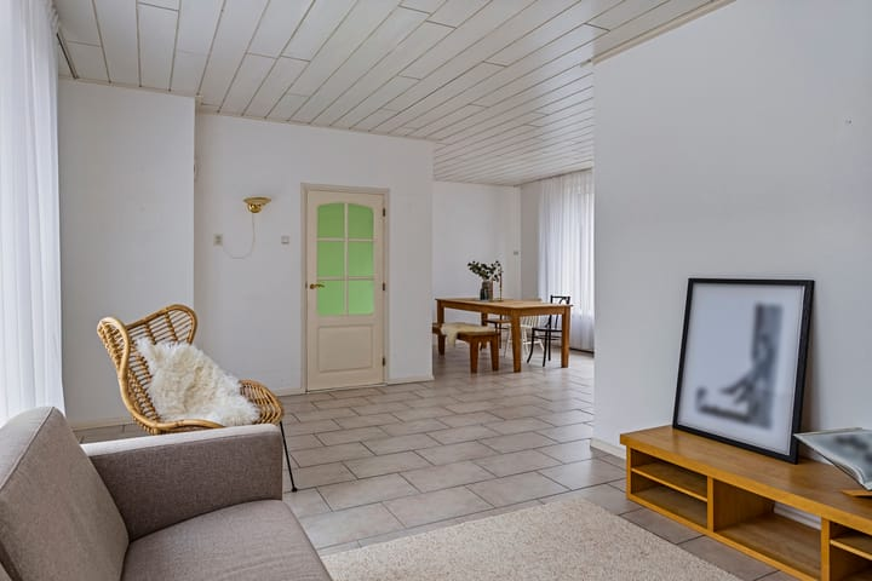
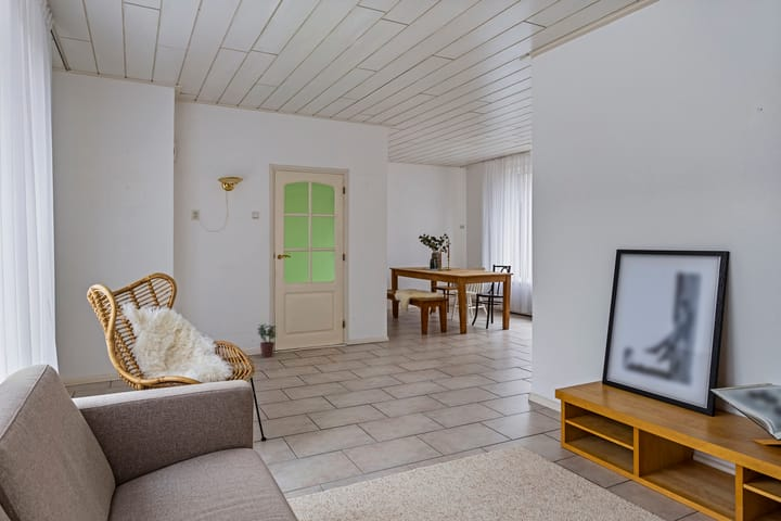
+ potted plant (265, 339)
